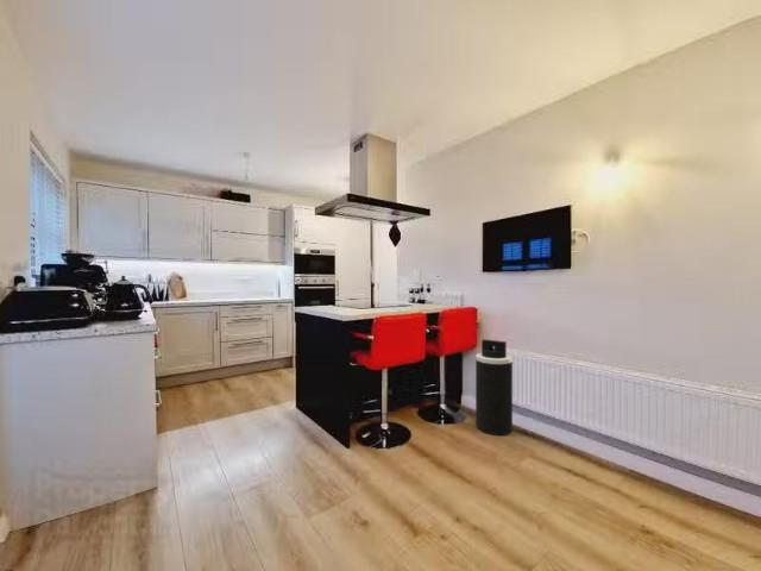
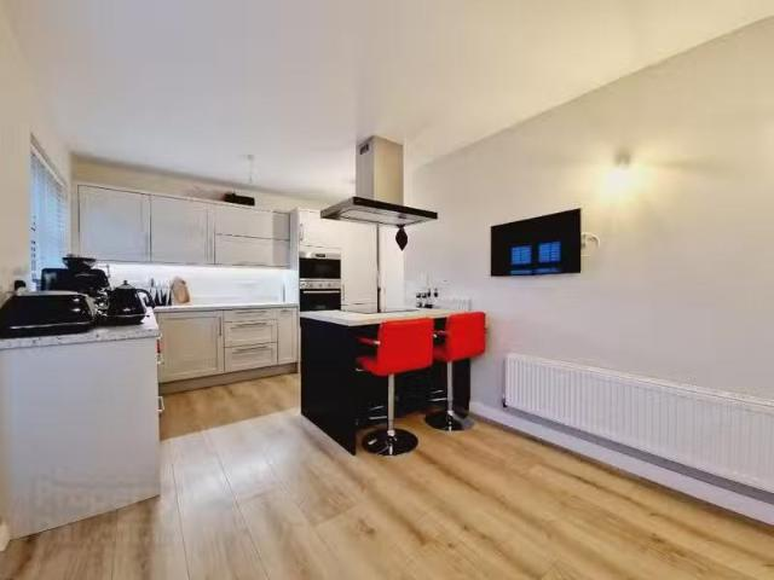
- trash can (493, 384)
